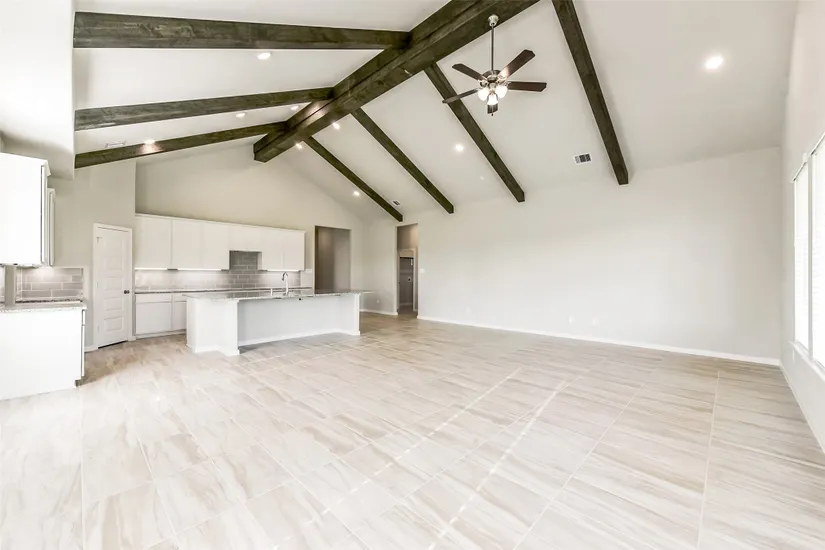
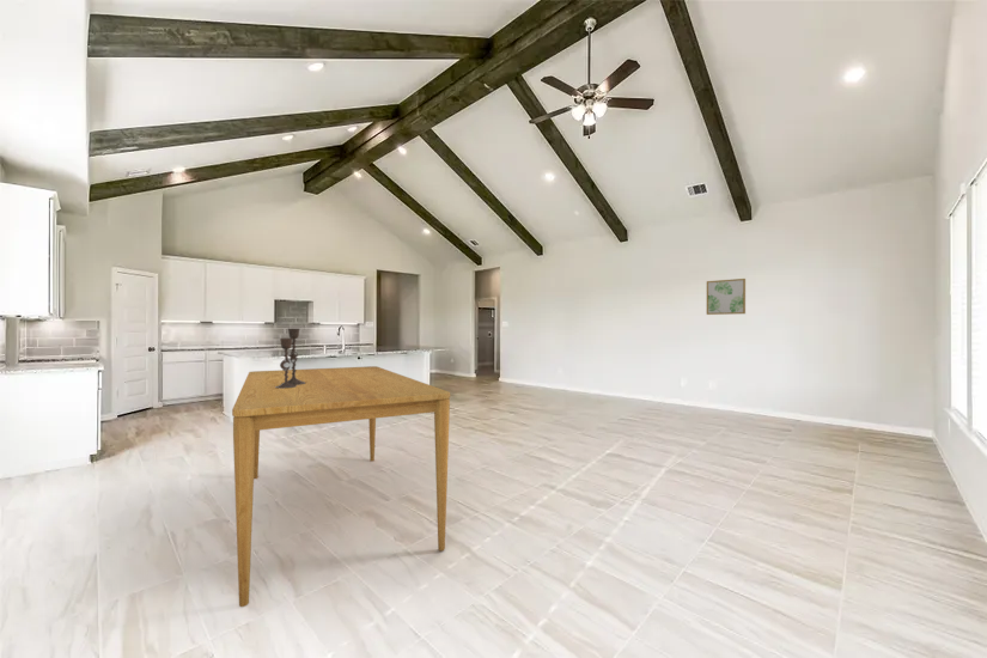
+ candlestick (291, 357)
+ dining table (329, 422)
+ wall art (725, 297)
